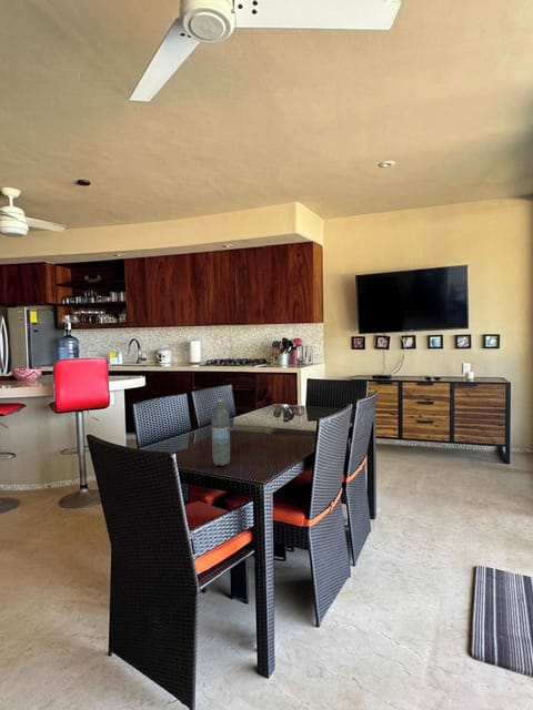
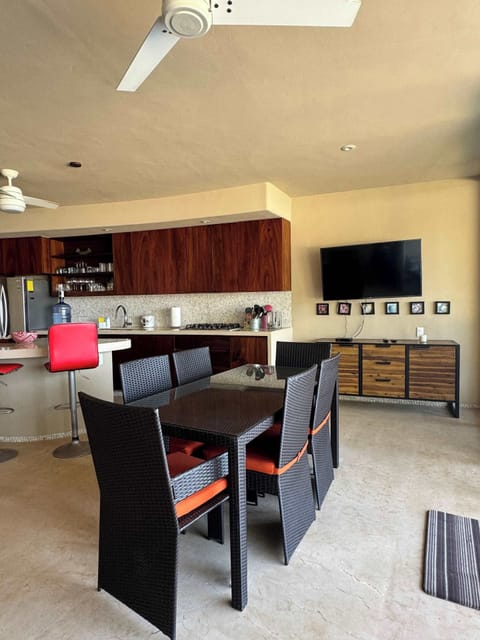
- water bottle (220, 432)
